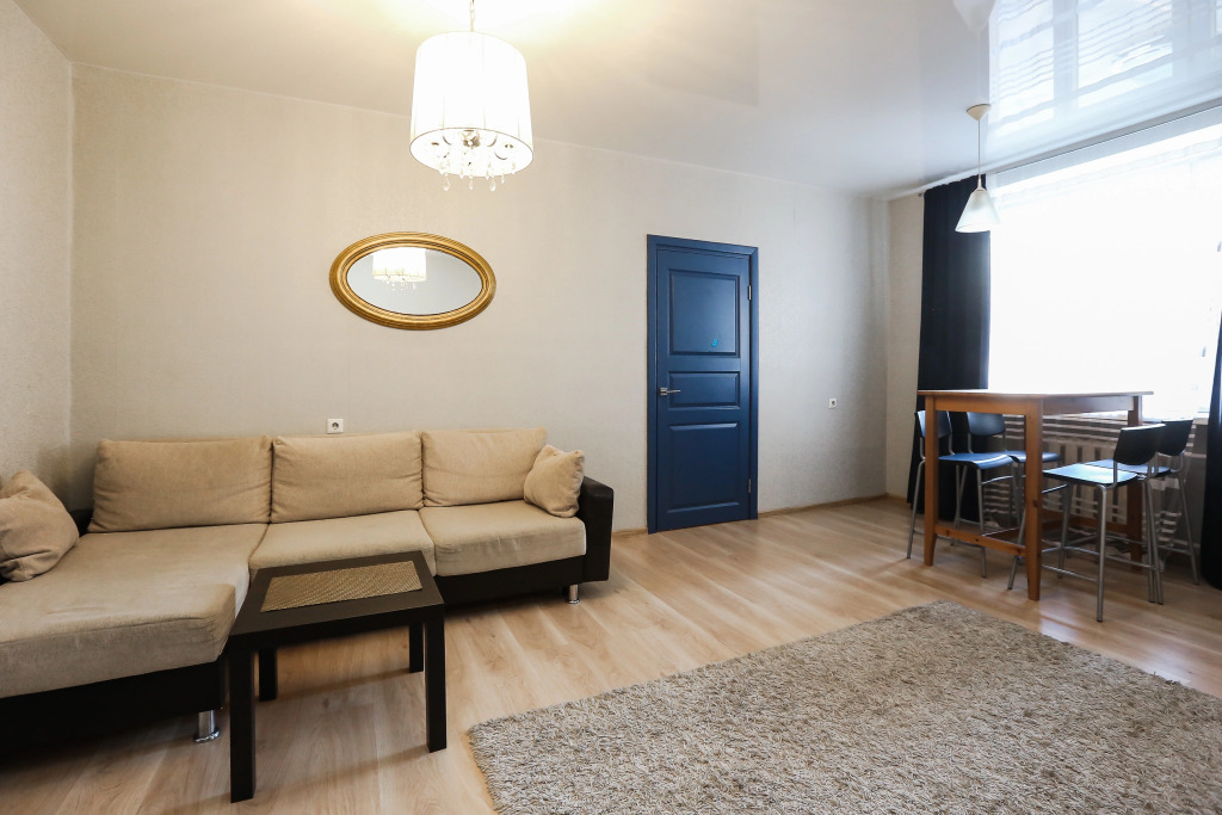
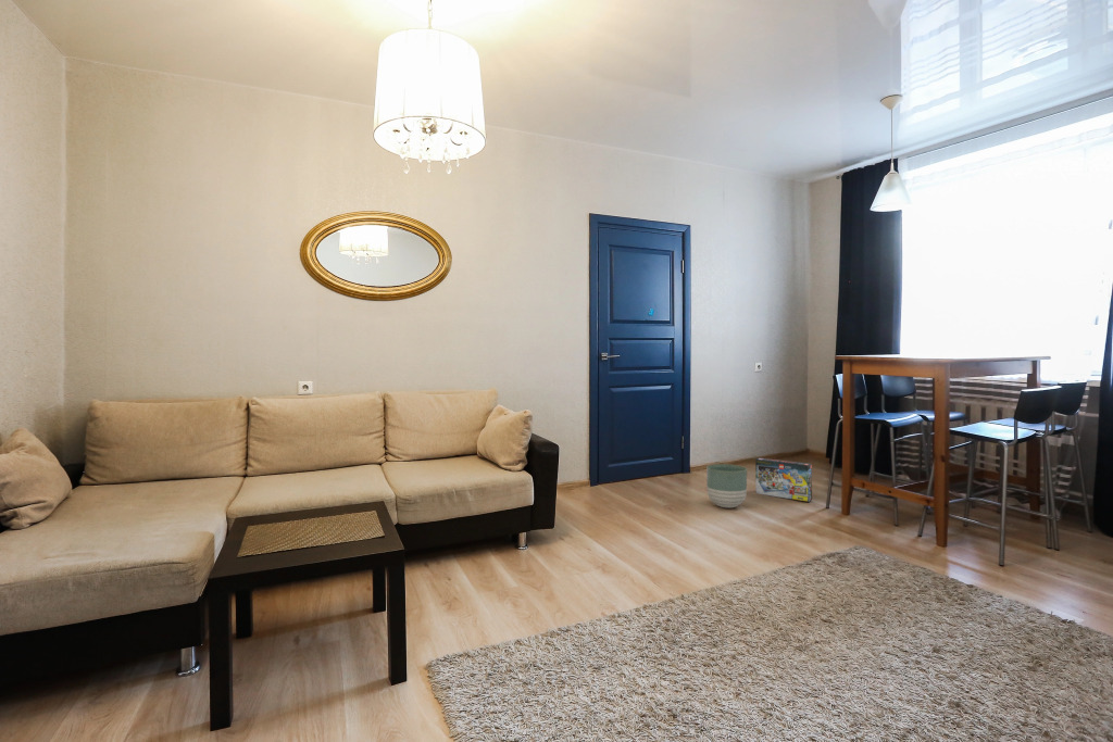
+ box (783, 478)
+ planter (726, 487)
